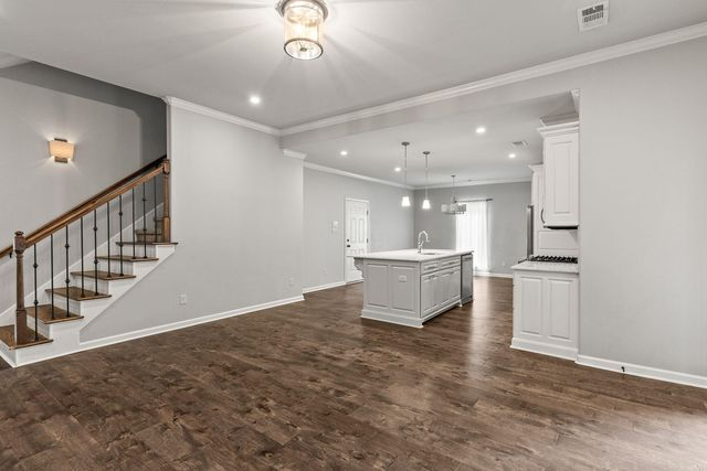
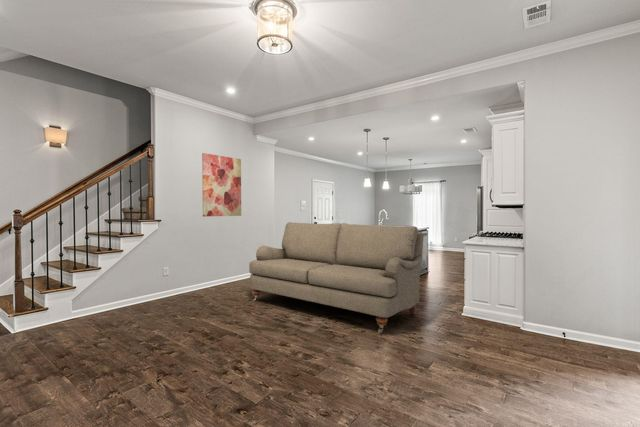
+ sofa (331, 264)
+ wall art (222, 186)
